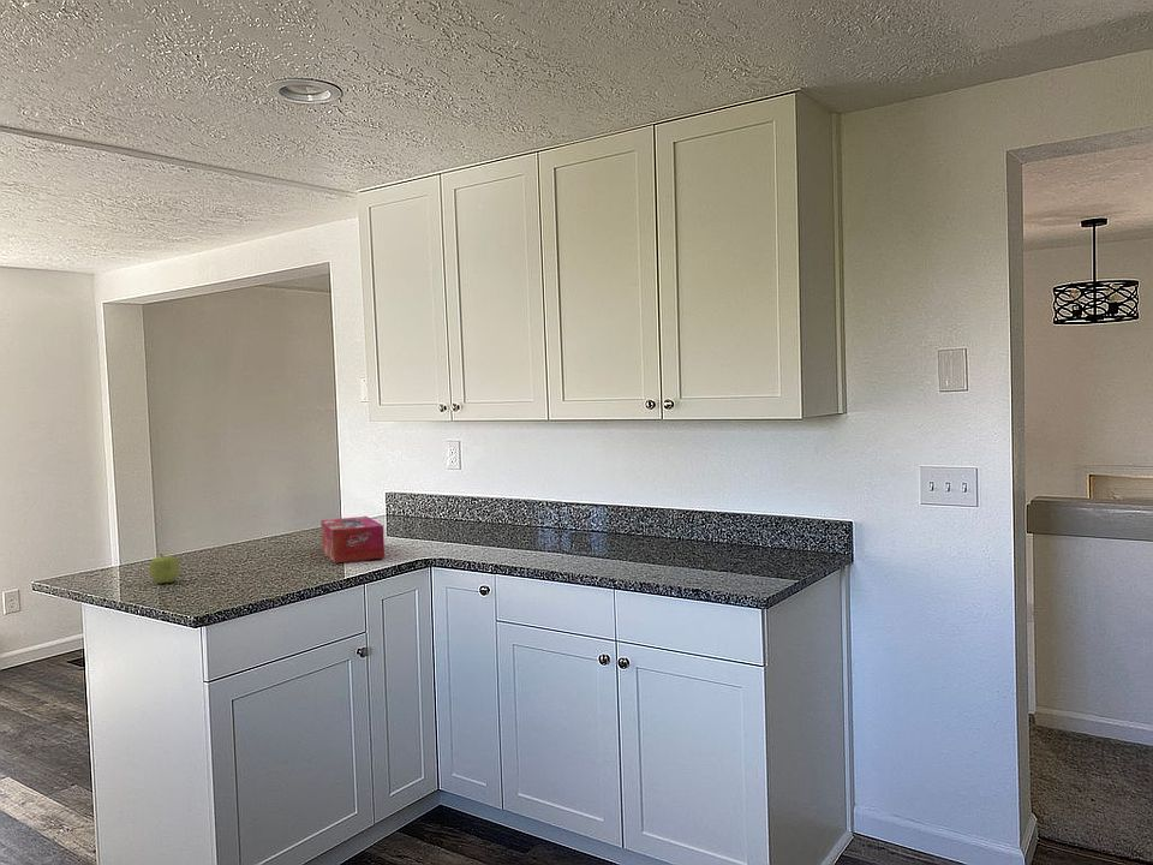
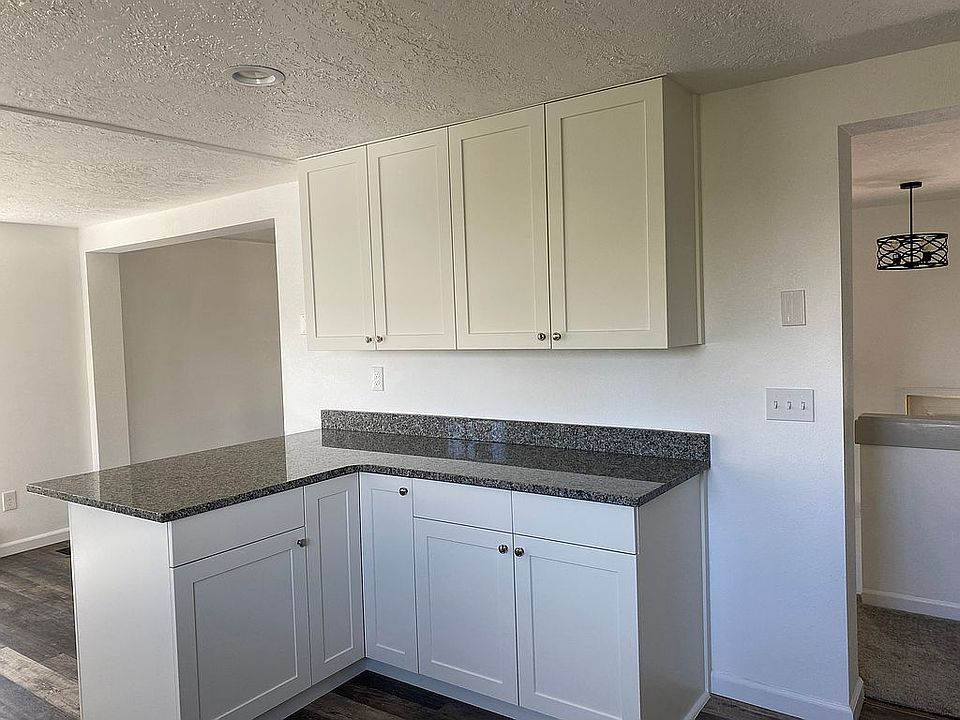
- fruit (163, 567)
- tissue box (351, 538)
